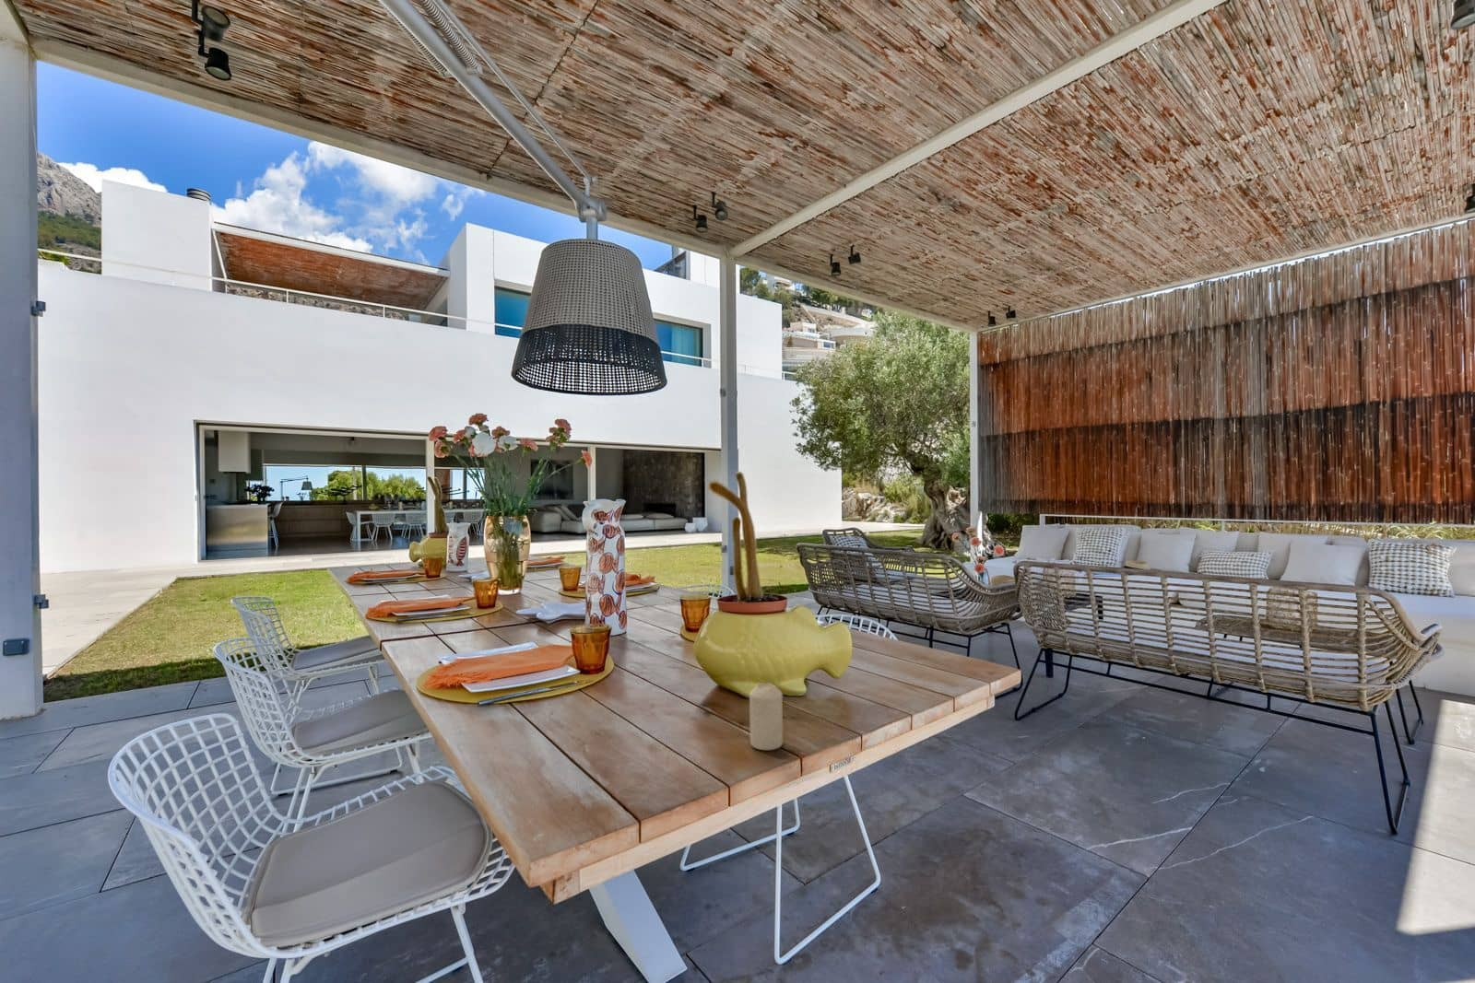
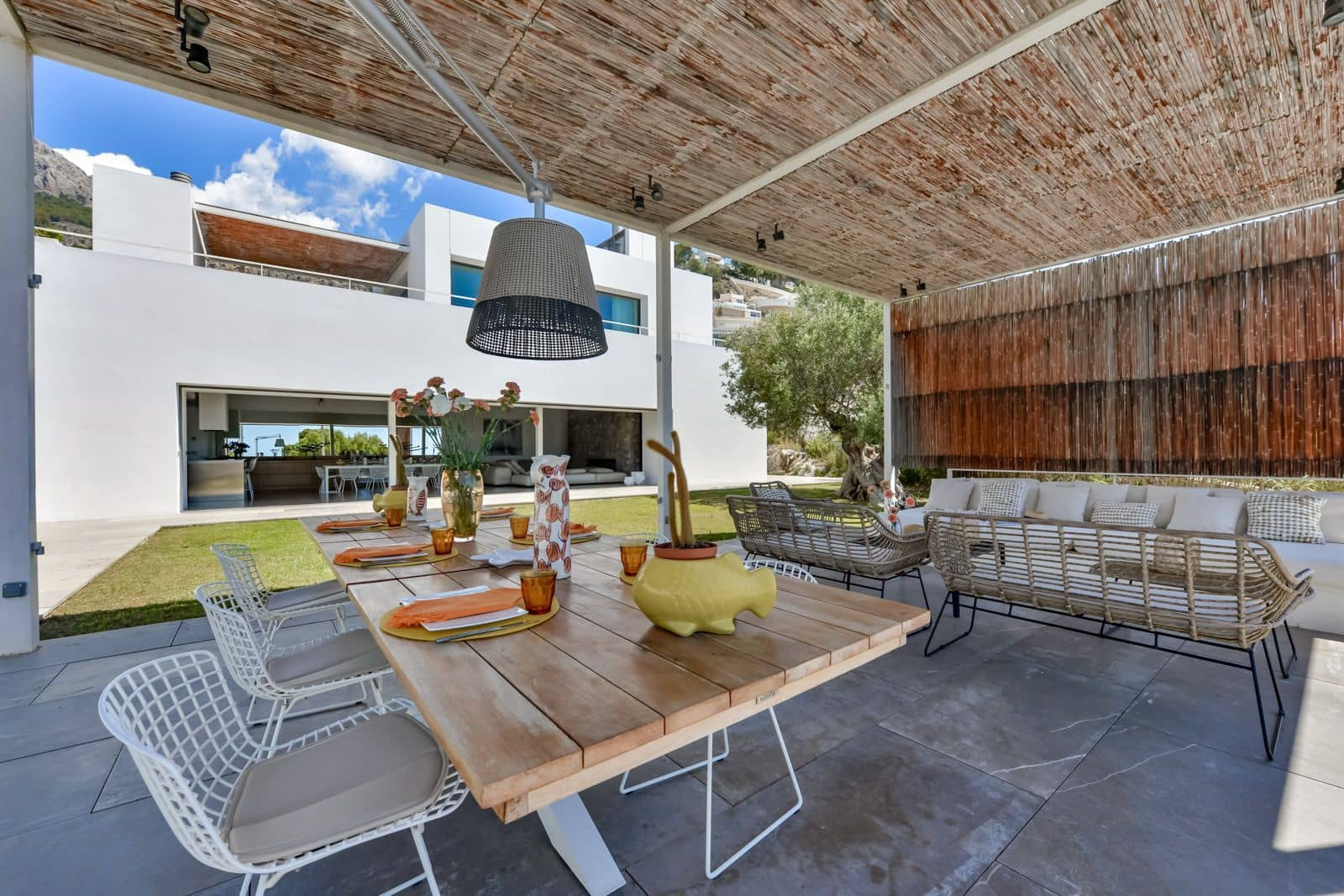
- candle (766, 714)
